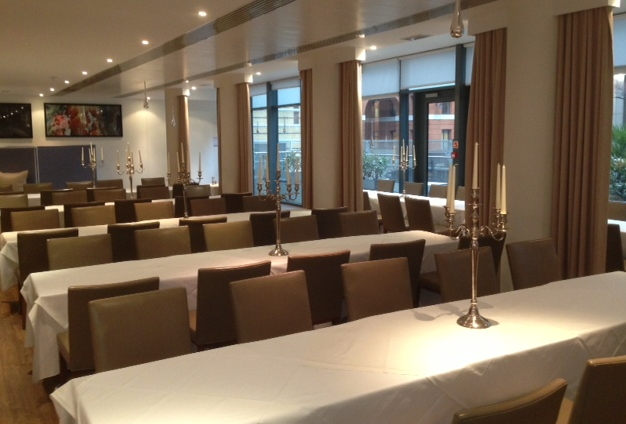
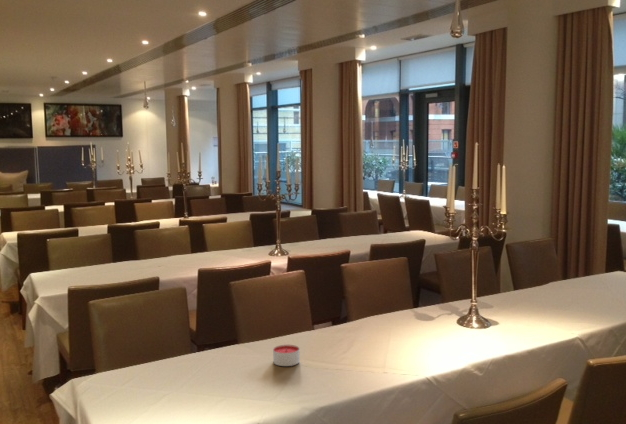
+ candle (286, 354)
